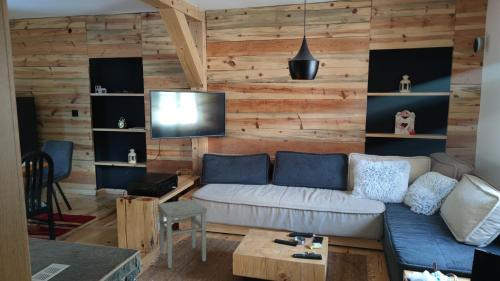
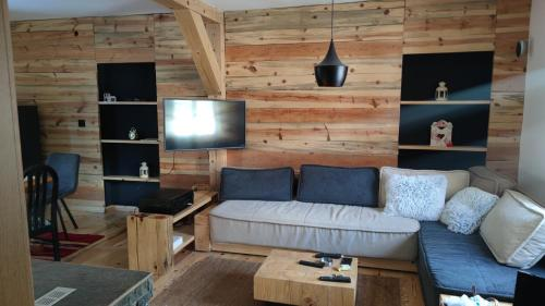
- stool (182, 231)
